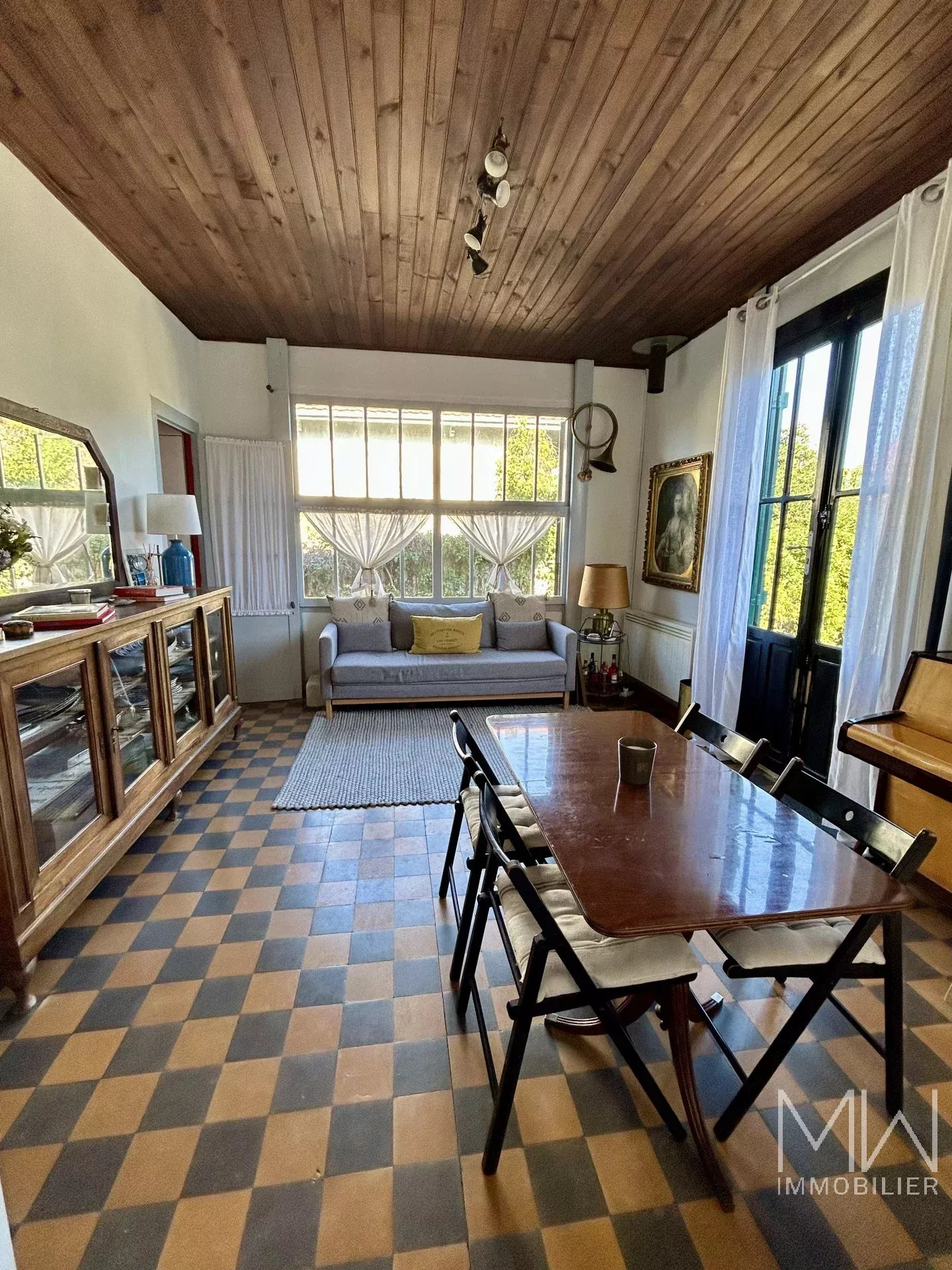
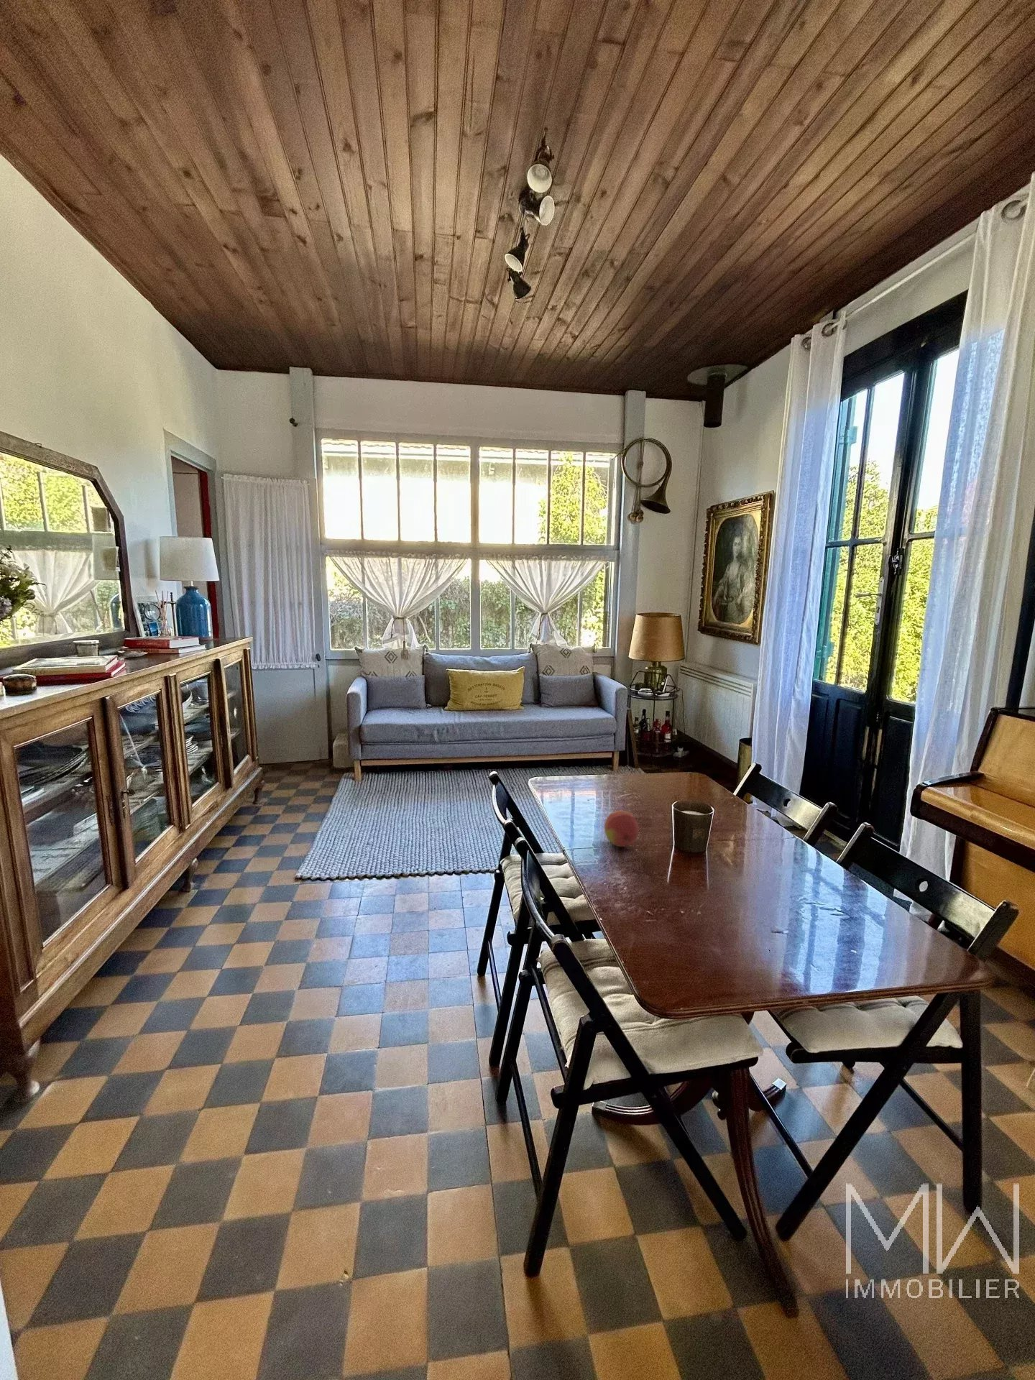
+ fruit (621, 827)
